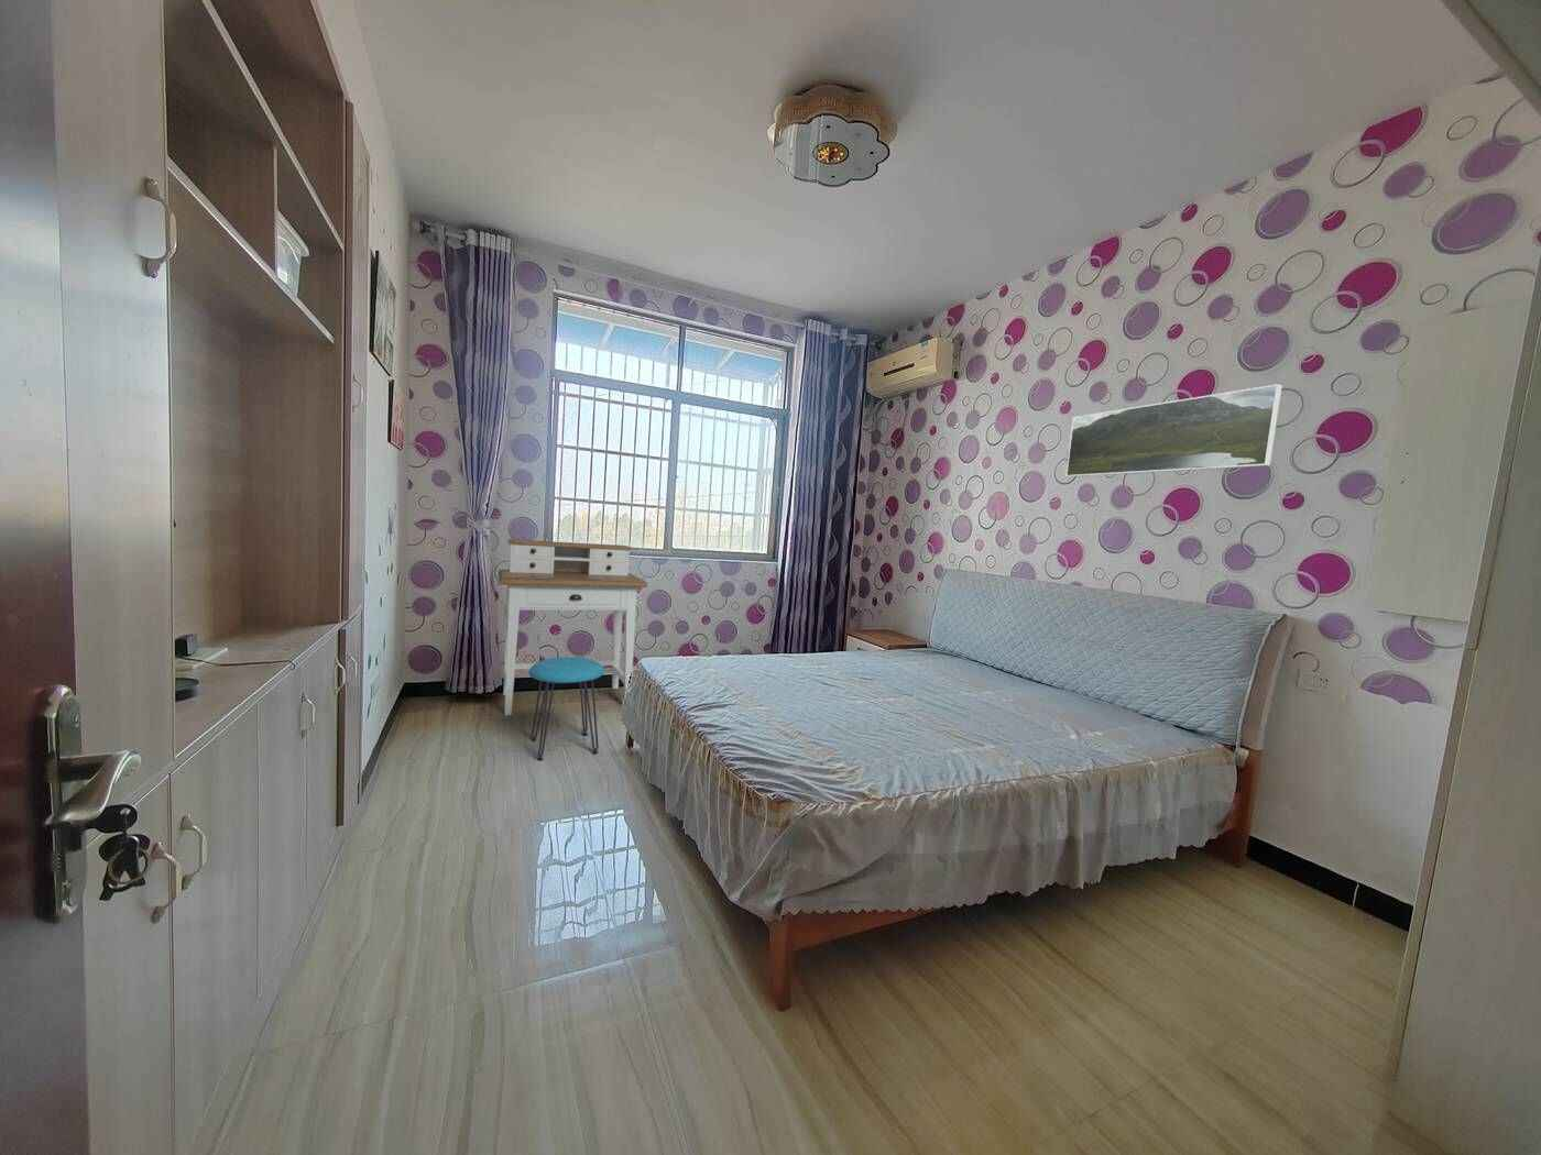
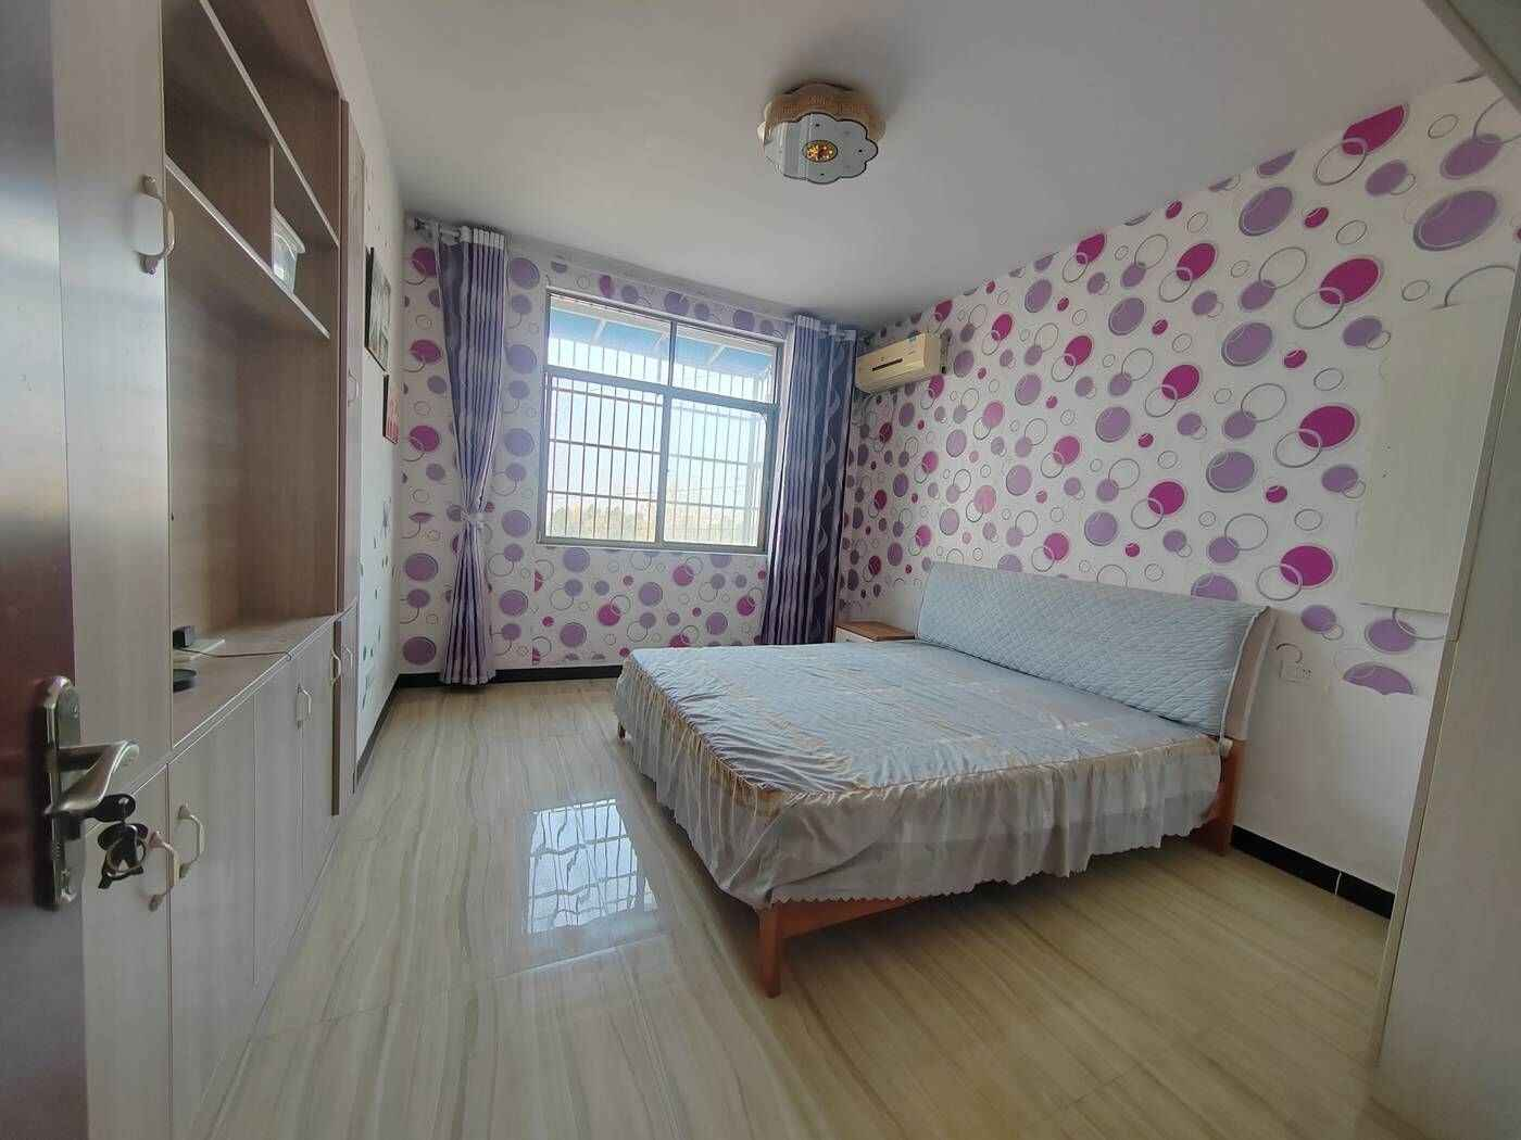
- desk (570, 609)
- stool (551, 704)
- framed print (1156, 438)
